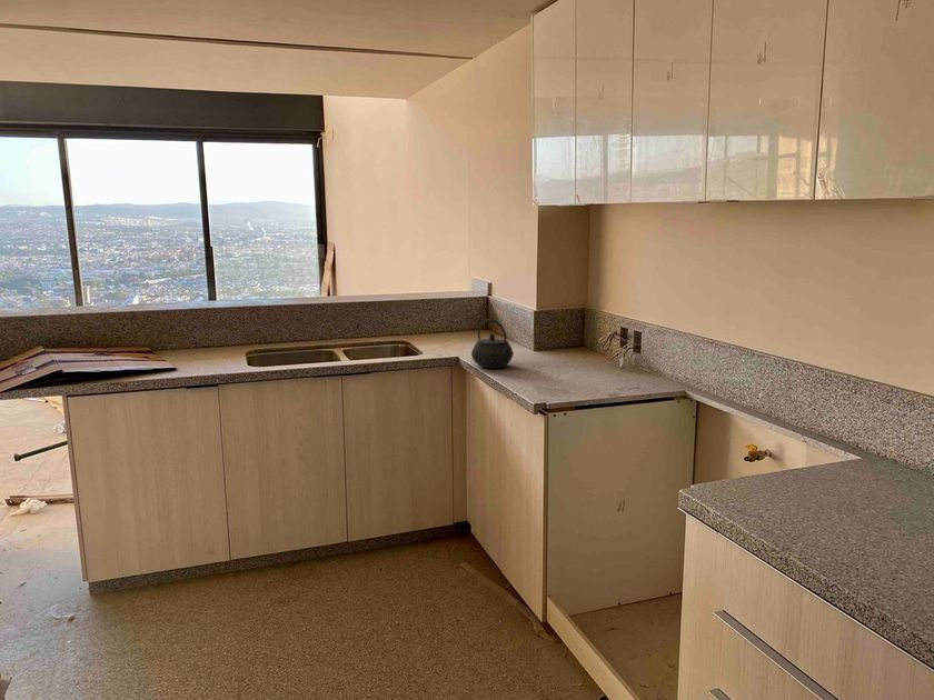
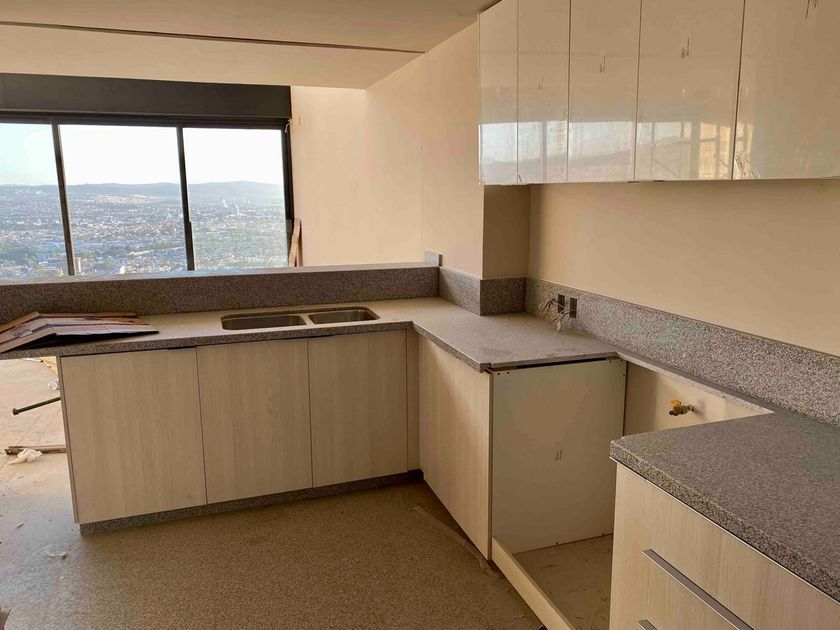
- kettle (494, 342)
